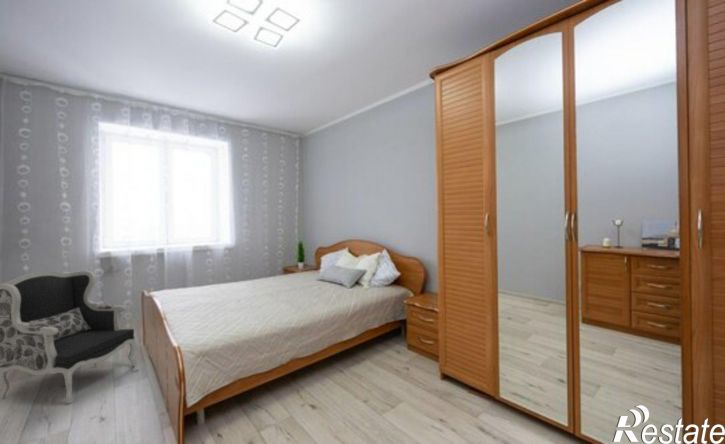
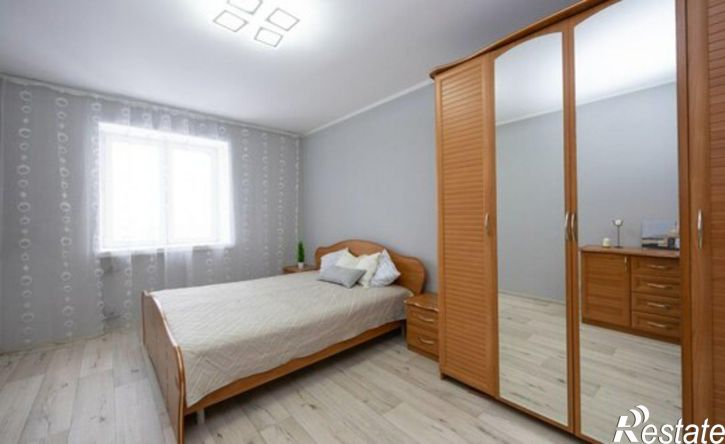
- armchair (71, 326)
